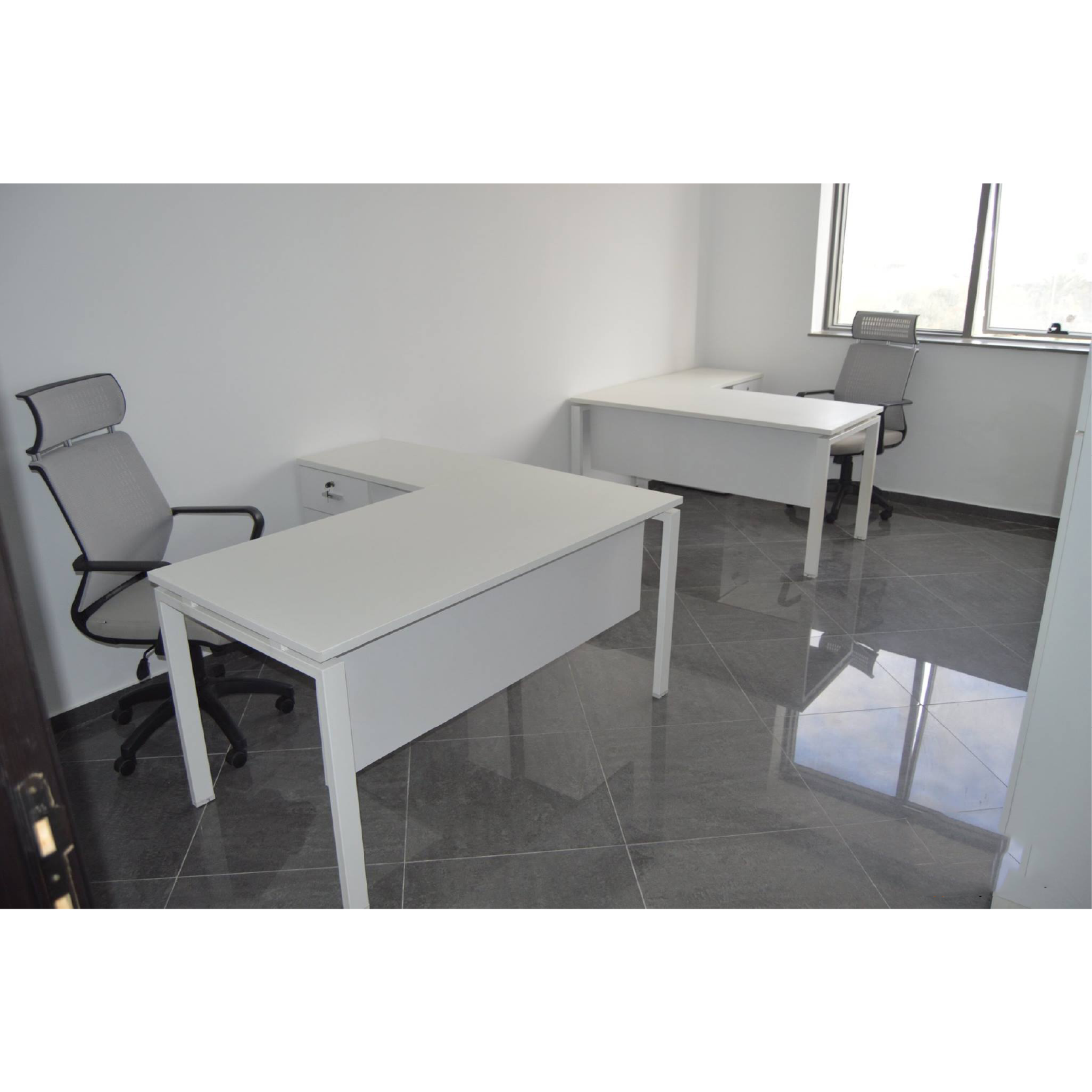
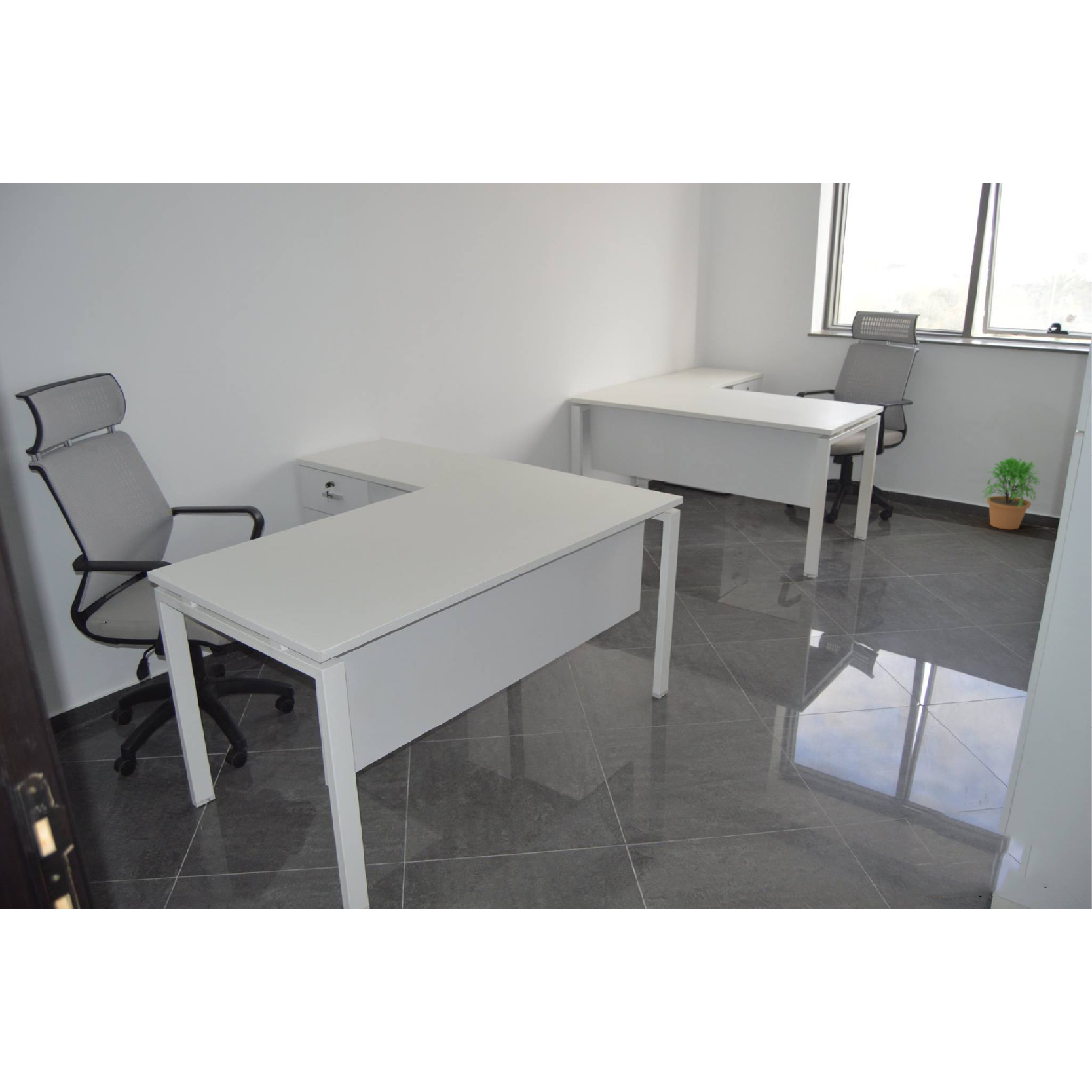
+ potted plant (1009, 490)
